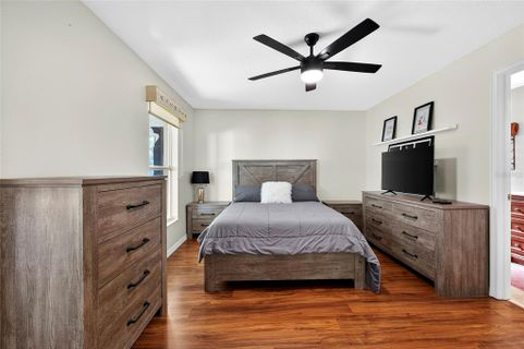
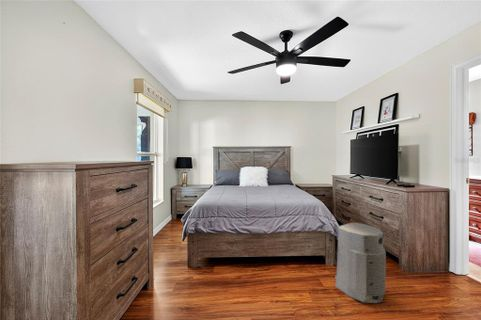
+ air purifier (360, 259)
